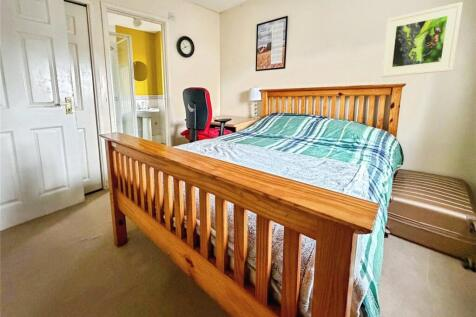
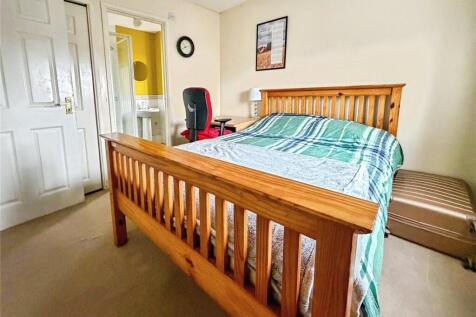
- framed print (417, 43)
